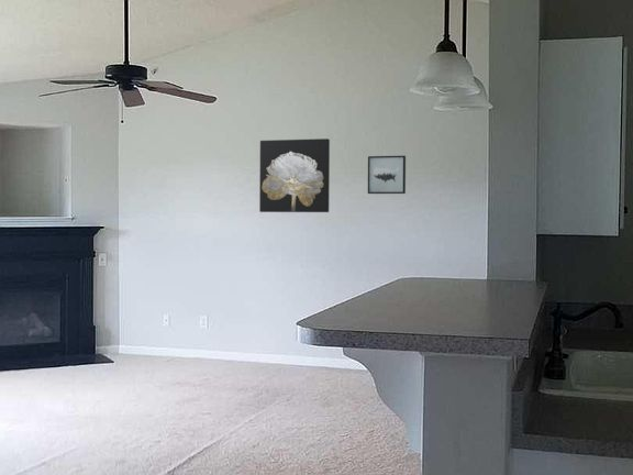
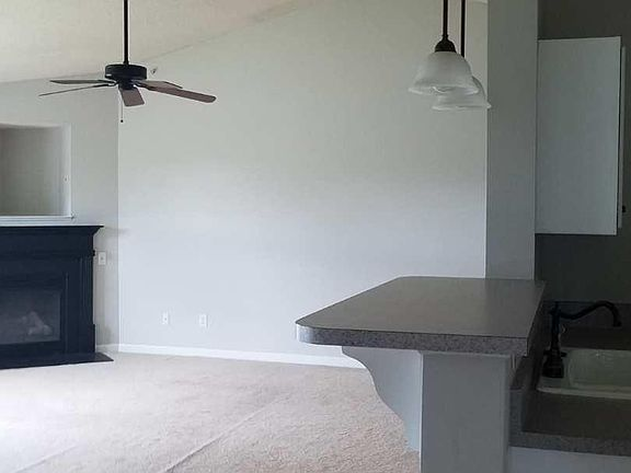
- wall art (293, 176)
- wall art (386, 175)
